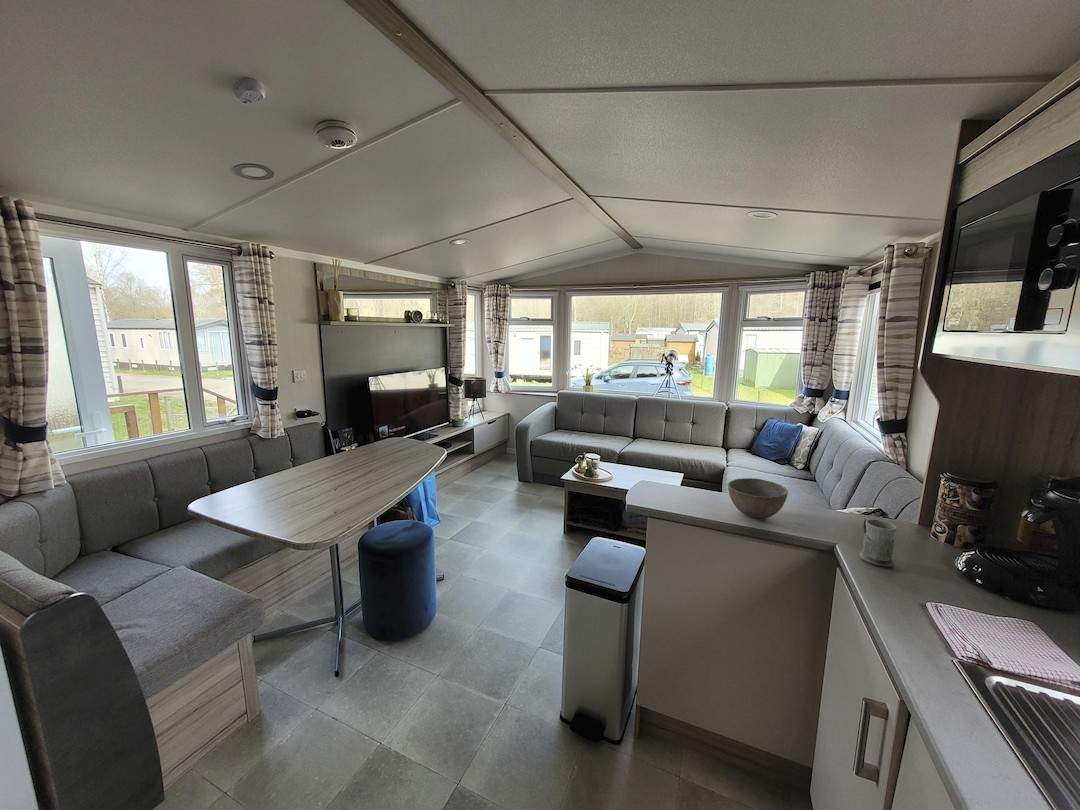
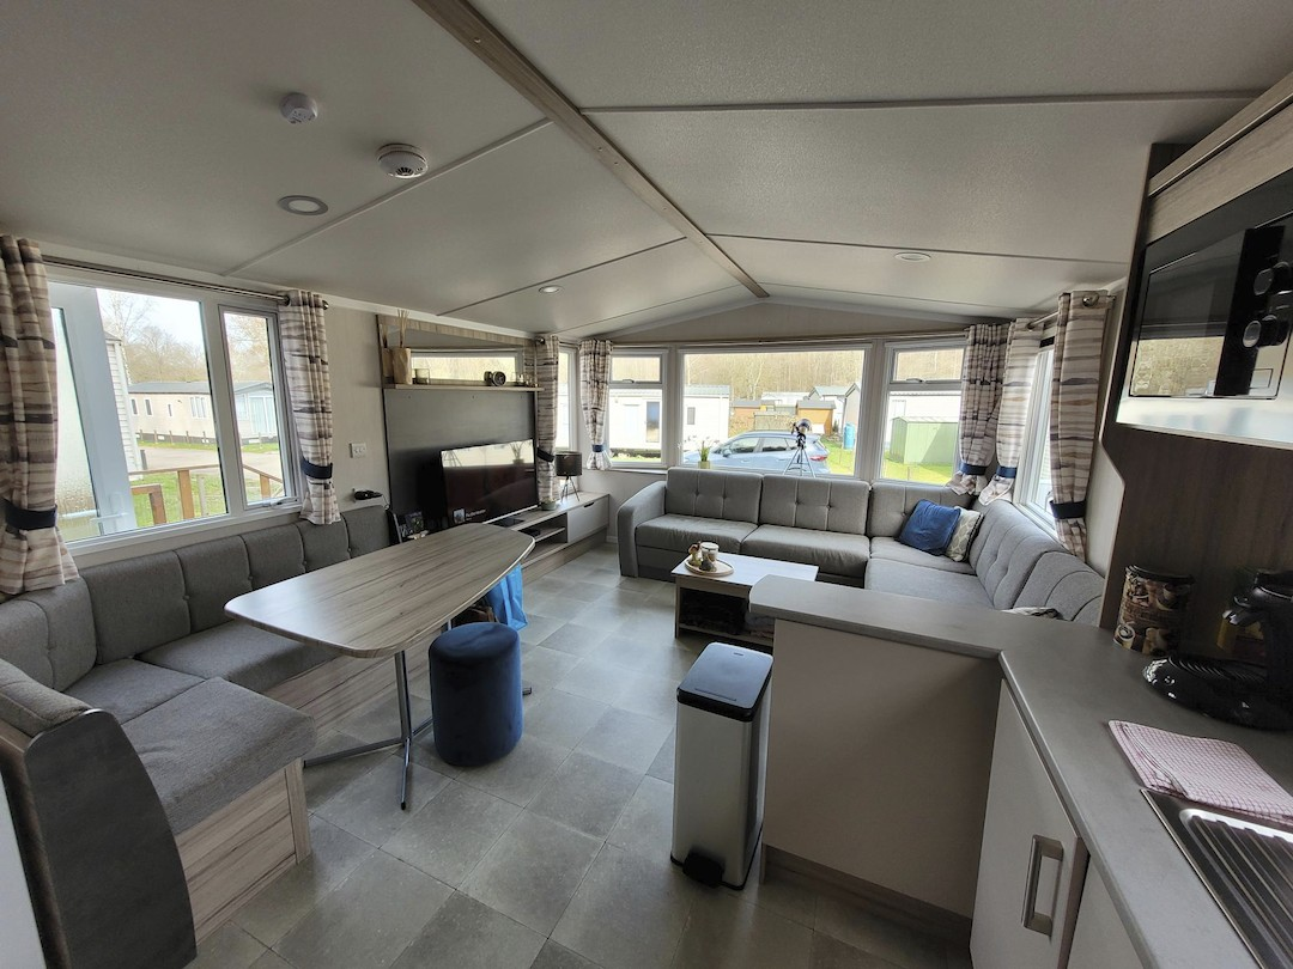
- bowl (755, 500)
- mug (874, 538)
